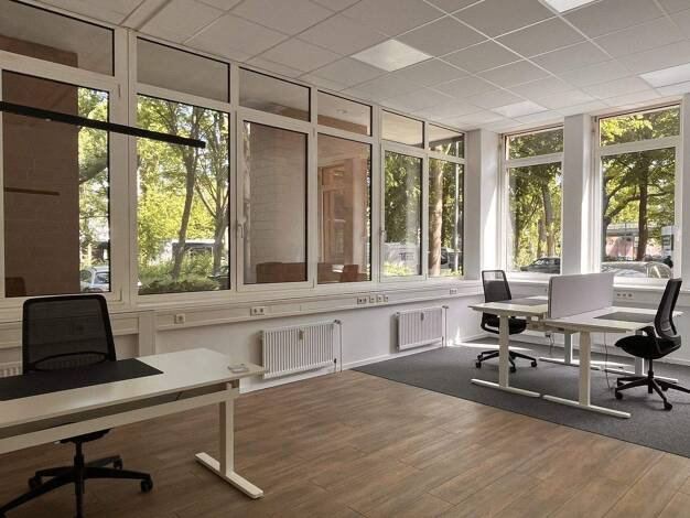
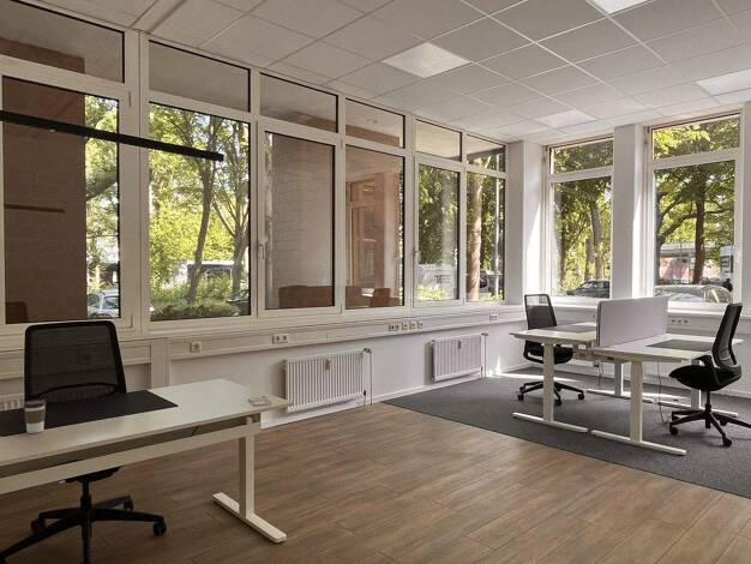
+ coffee cup (35, 416)
